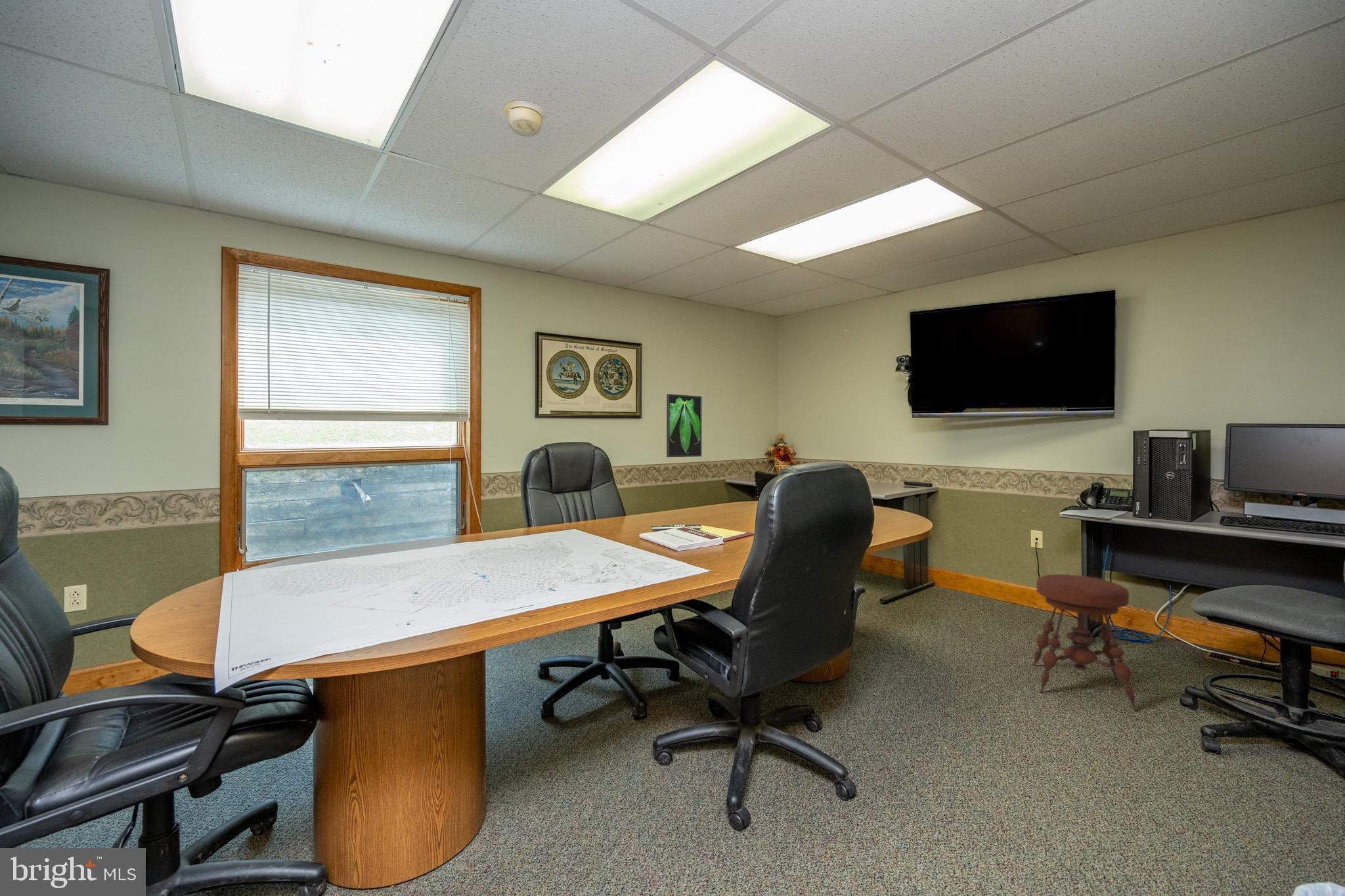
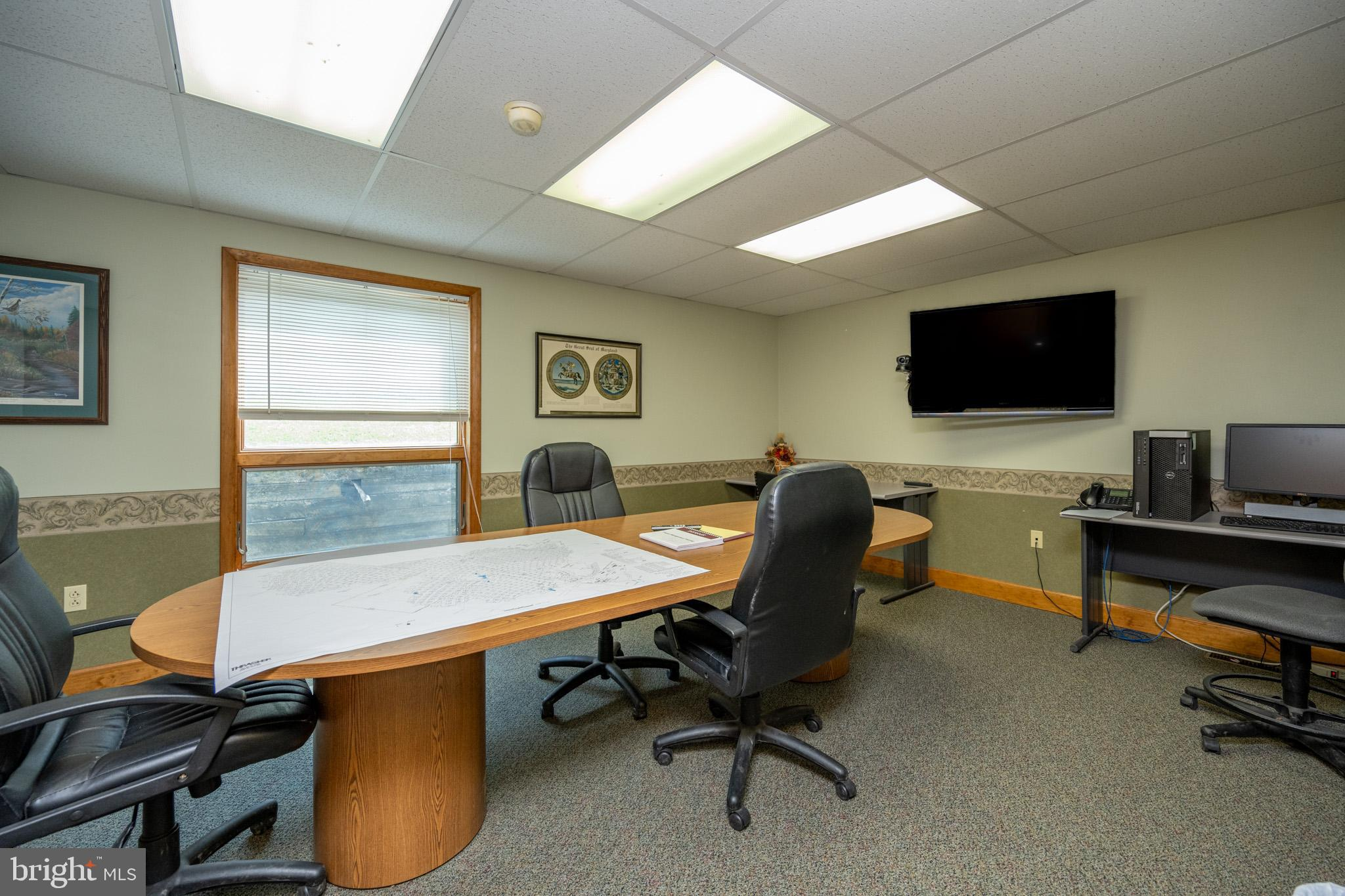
- stool (1080, 633)
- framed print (684, 426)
